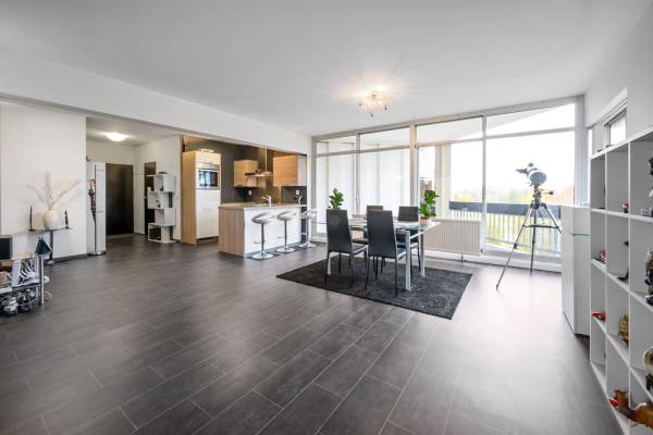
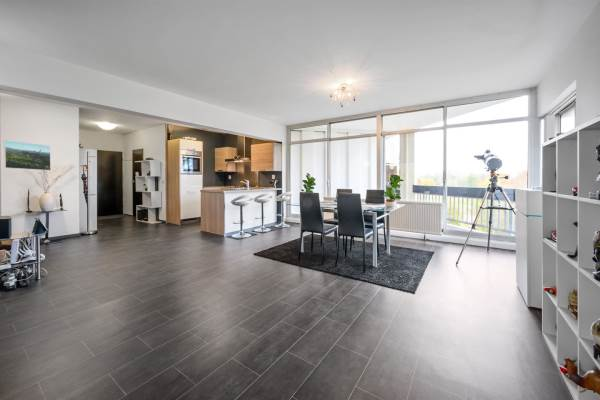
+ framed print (28, 156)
